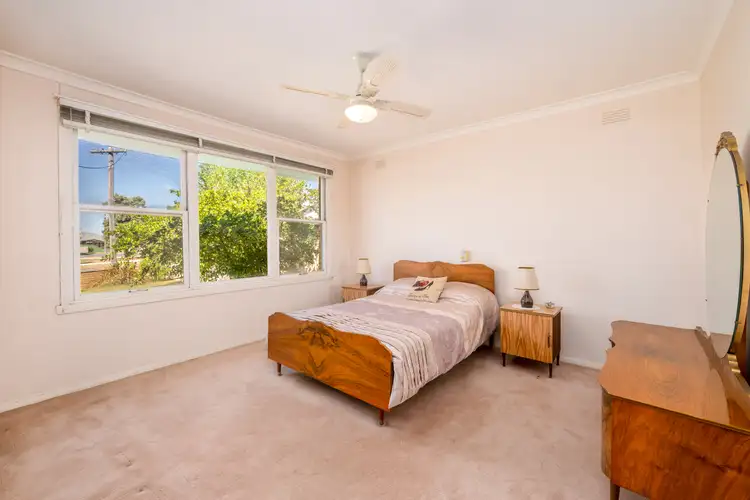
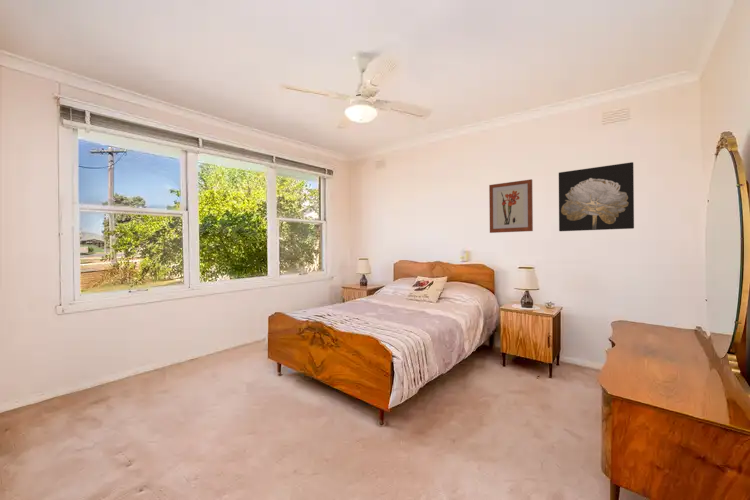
+ wall art (510, 207)
+ wall art (594, 199)
